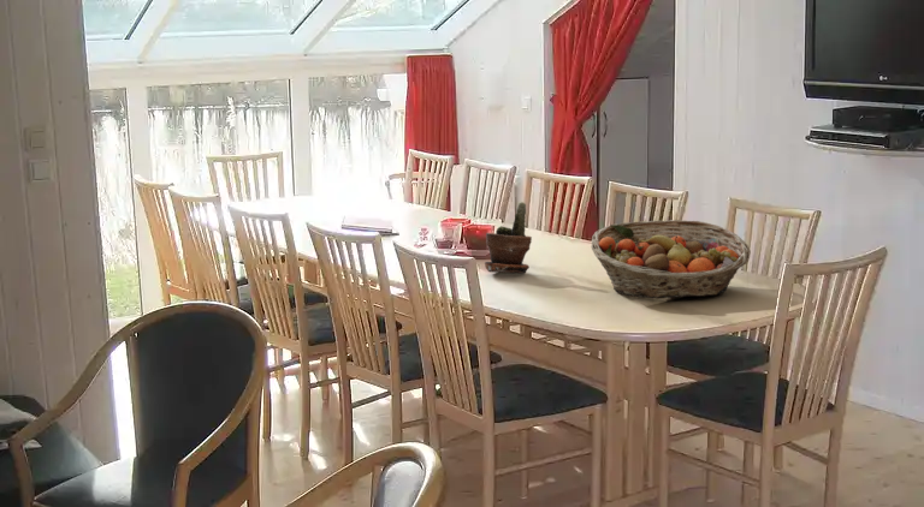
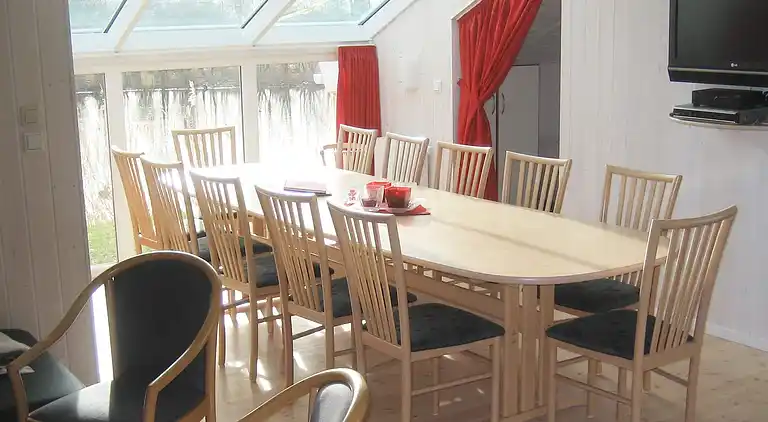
- fruit basket (669, 257)
- potted plant (507, 238)
